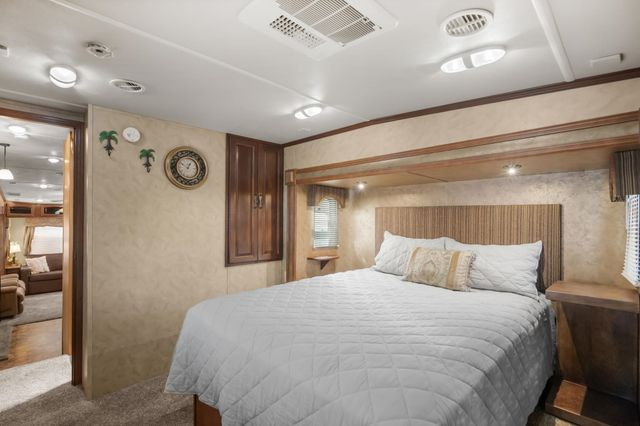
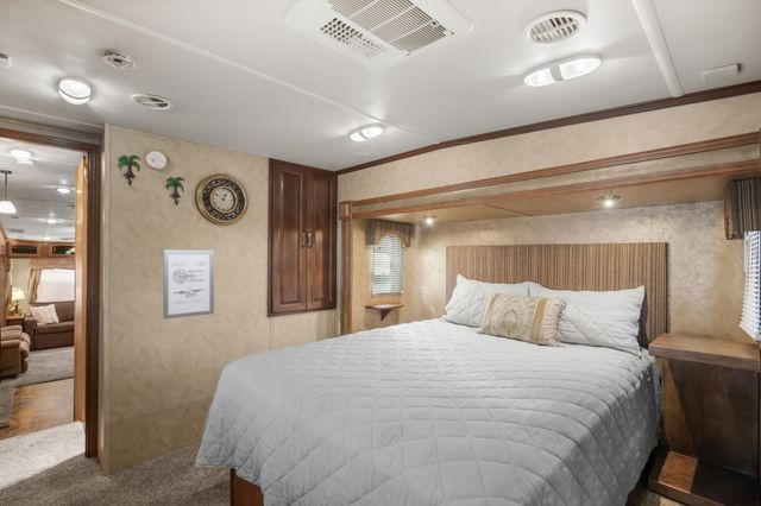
+ wall art (189, 283)
